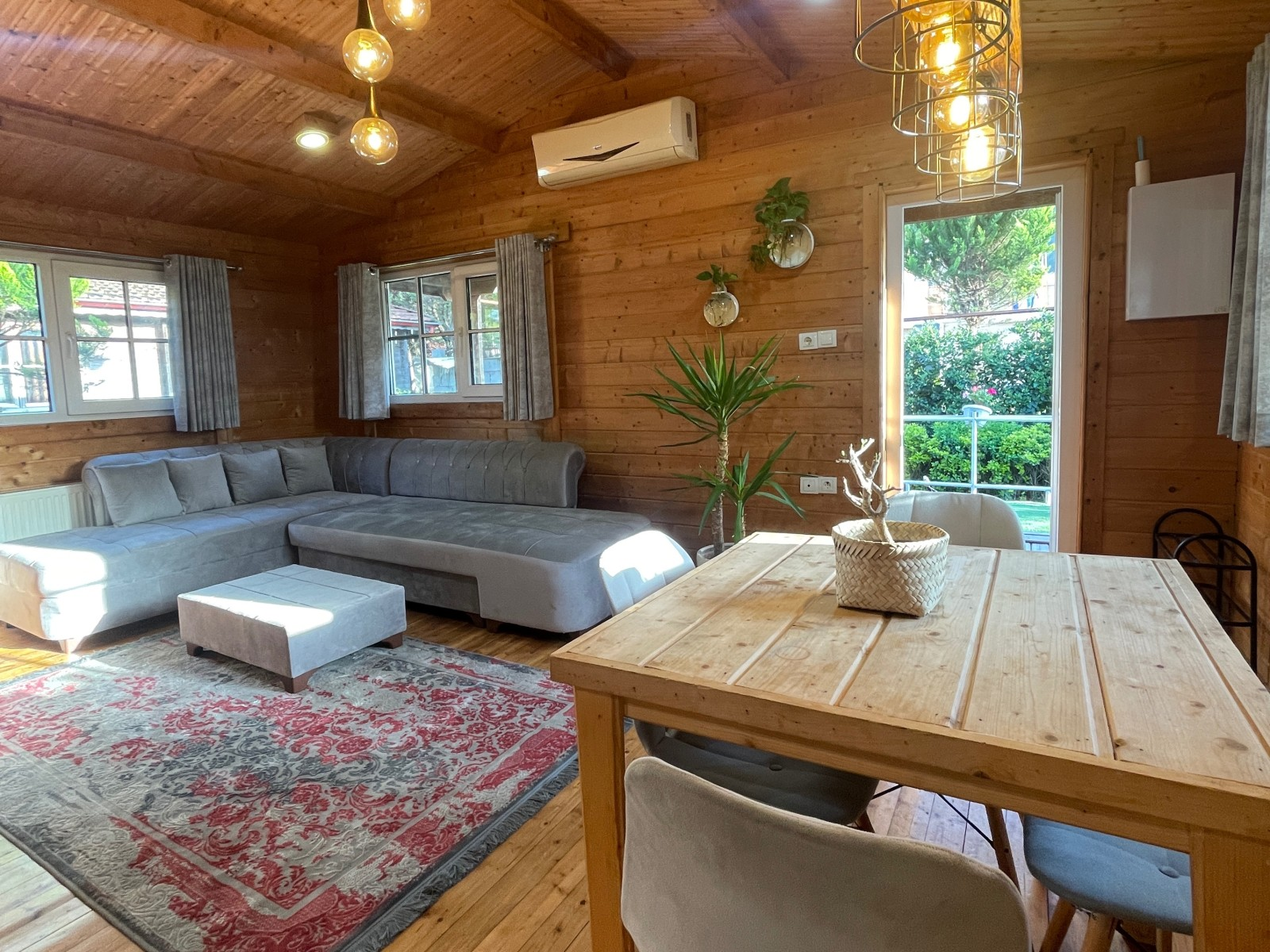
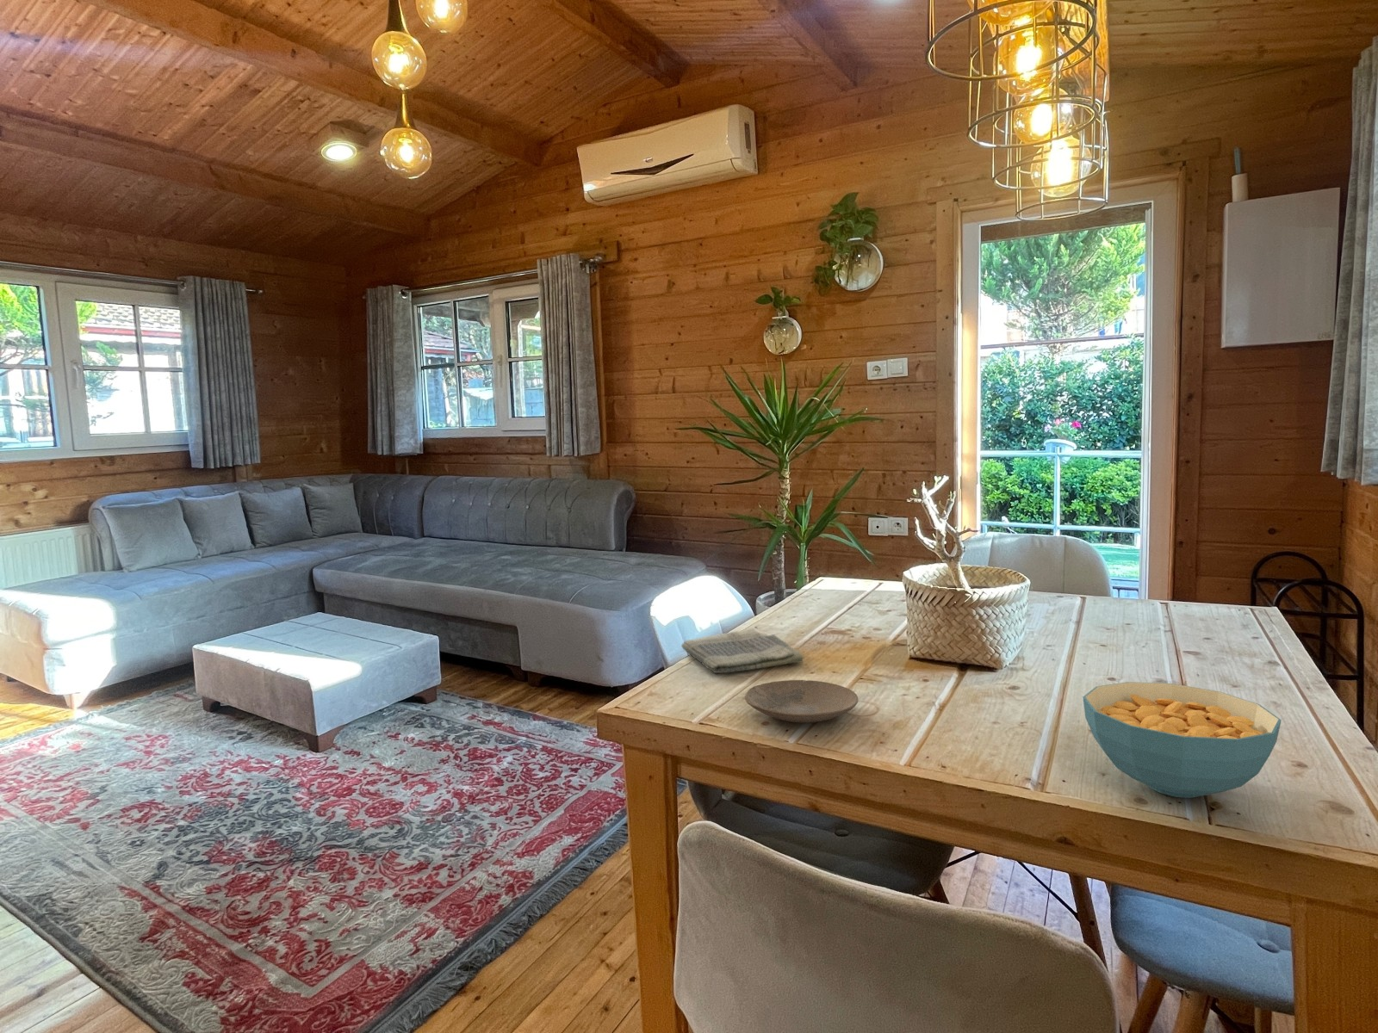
+ plate (801, 704)
+ cereal bowl (1175, 748)
+ dish towel (741, 648)
